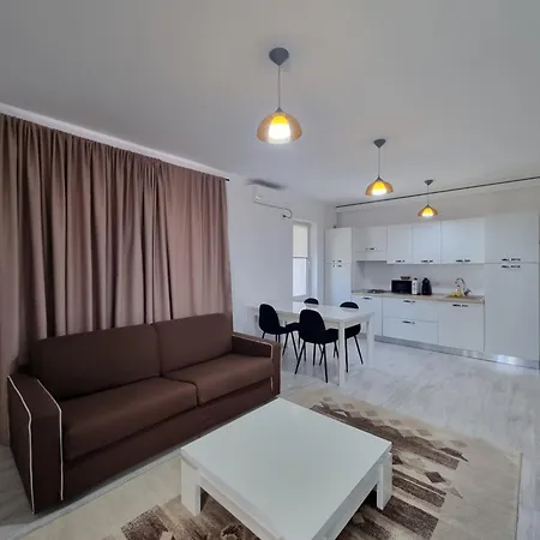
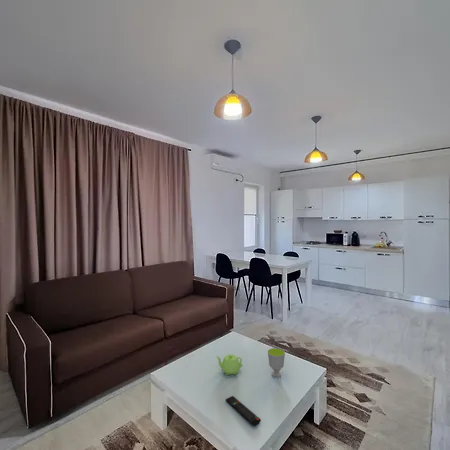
+ cup (276, 363)
+ remote control (242, 410)
+ teapot (229, 363)
